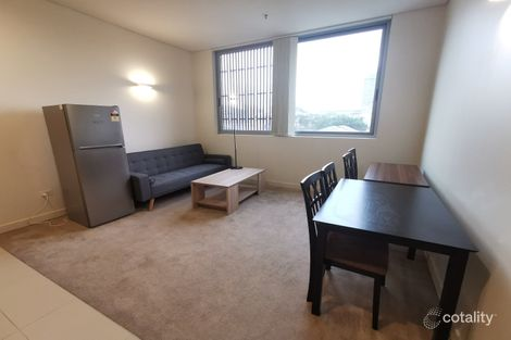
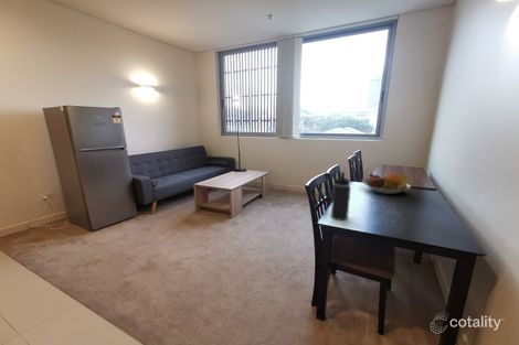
+ thermos bottle (341, 194)
+ fruit bowl (385, 181)
